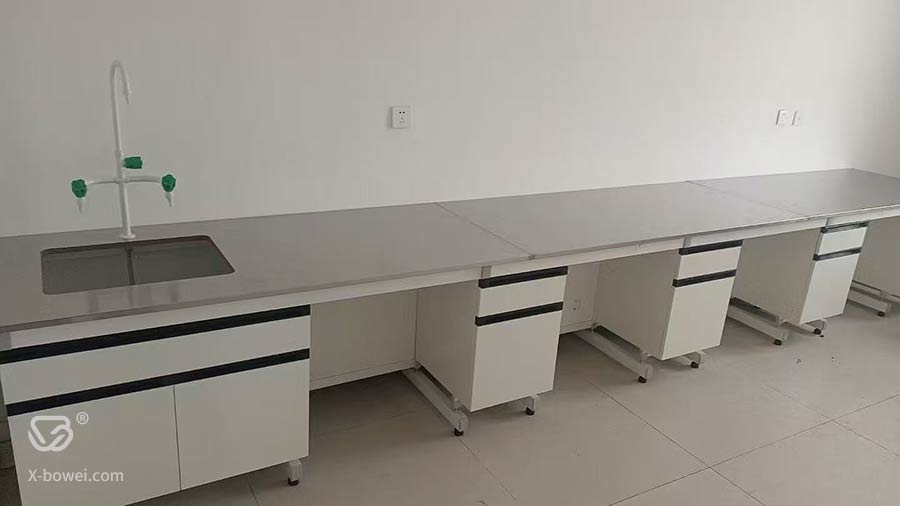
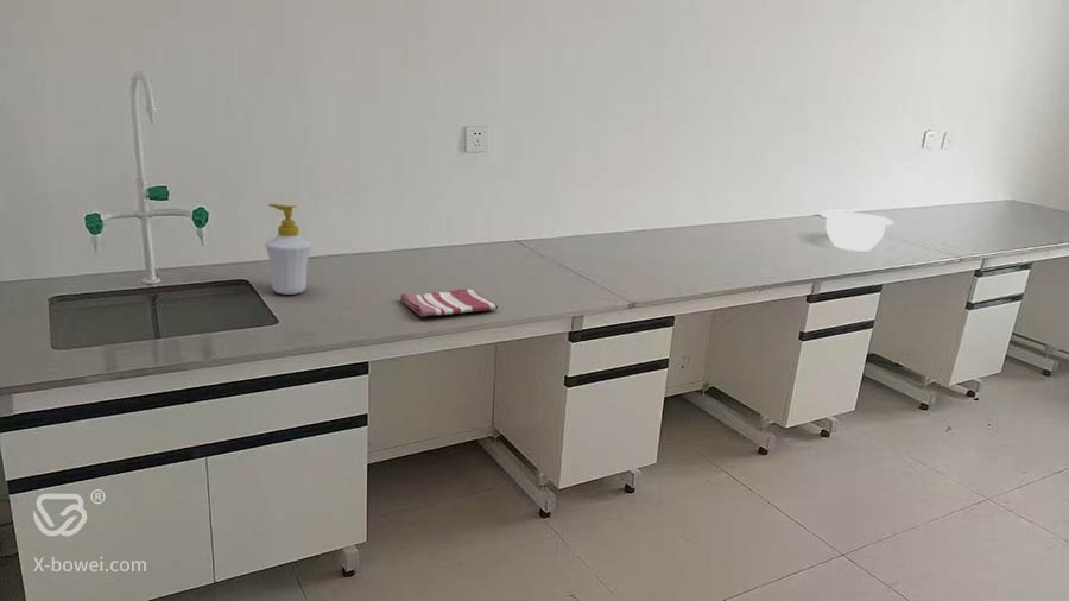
+ dish towel (448, 302)
+ mixing bowl (854, 232)
+ soap bottle (287, 248)
